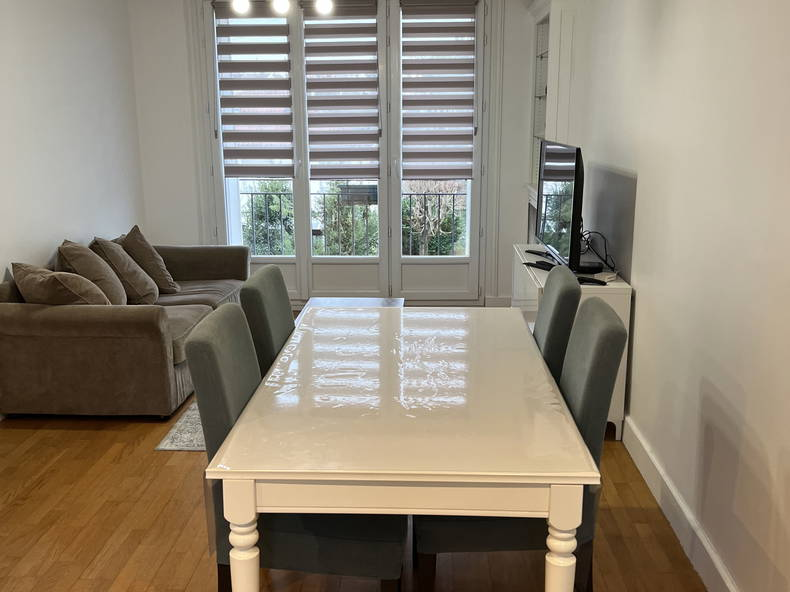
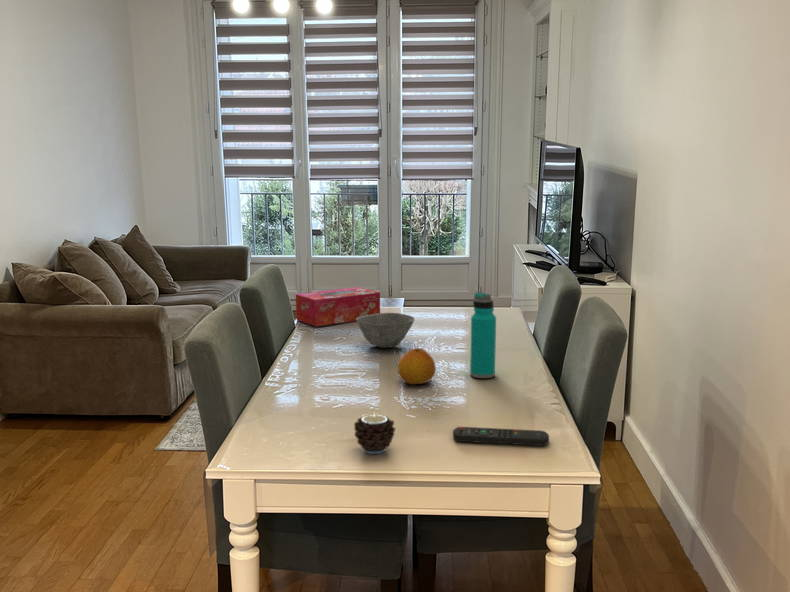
+ fruit (416, 365)
+ bowl (385, 332)
+ remote control (500, 435)
+ tissue box (338, 305)
+ water bottle (483, 334)
+ candle (374, 431)
